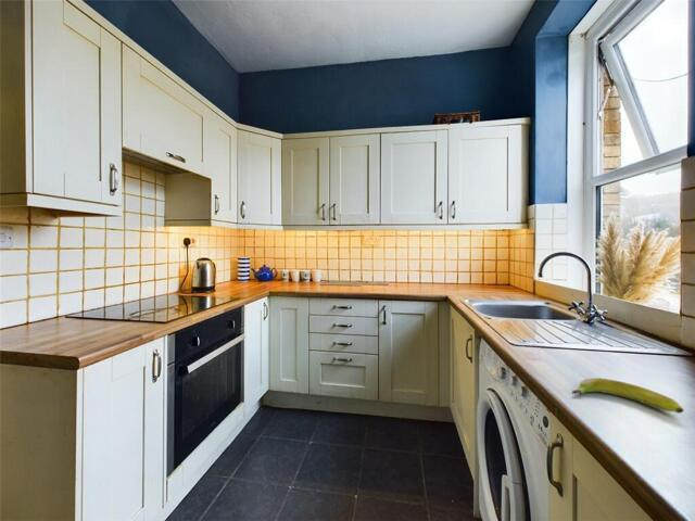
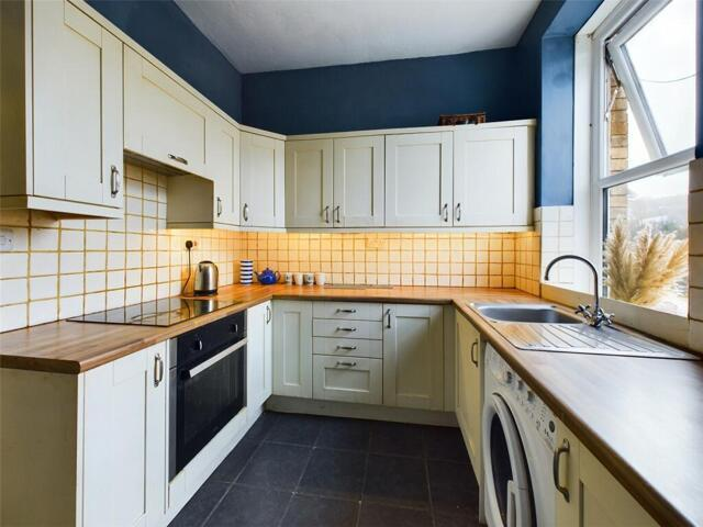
- banana (621, 392)
